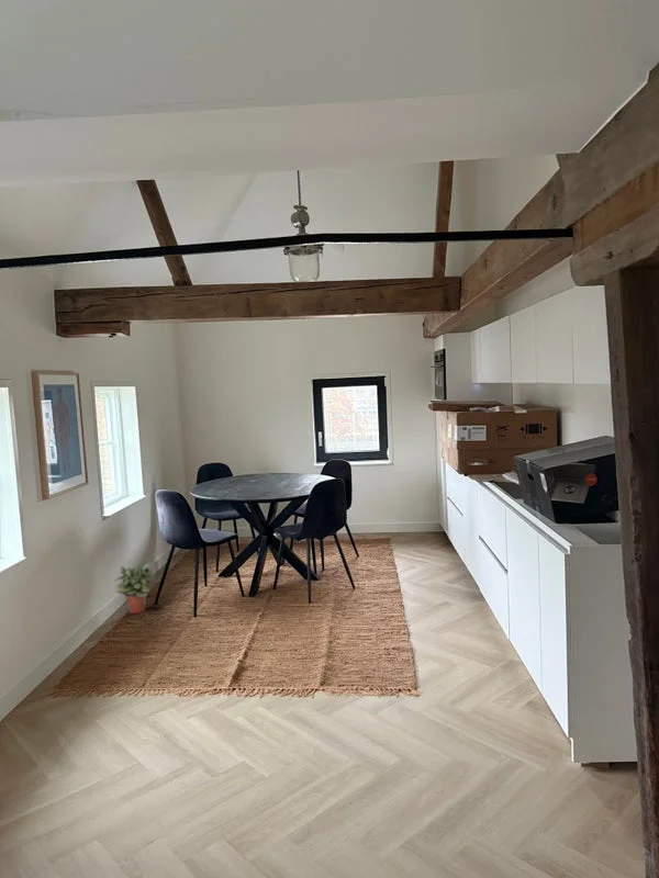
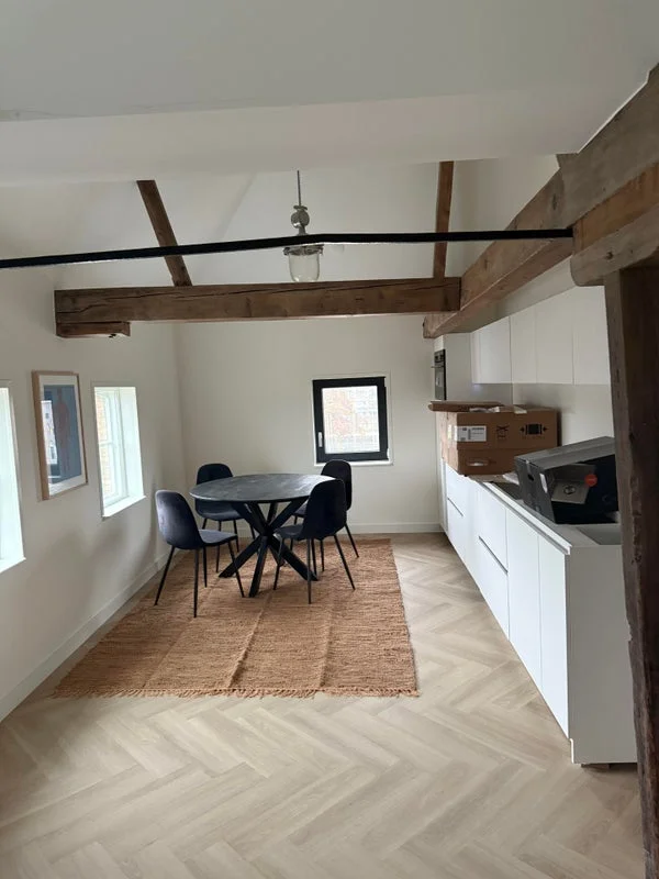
- potted plant (135, 587)
